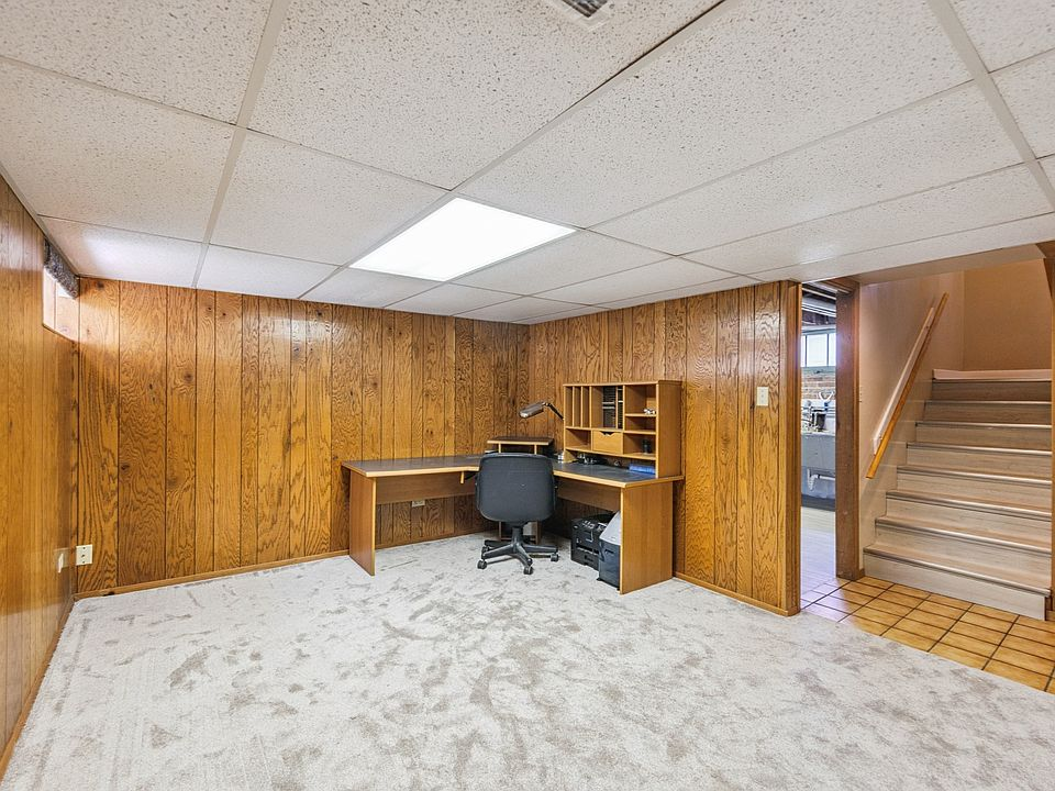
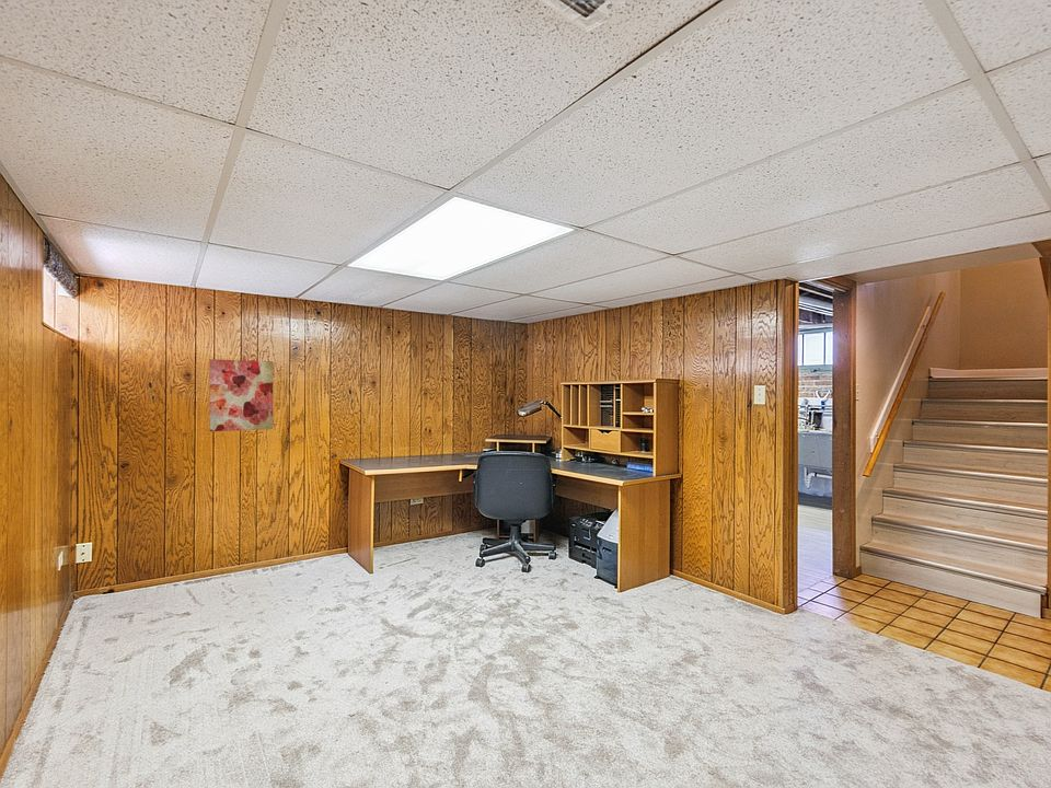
+ wall art (242, 395)
